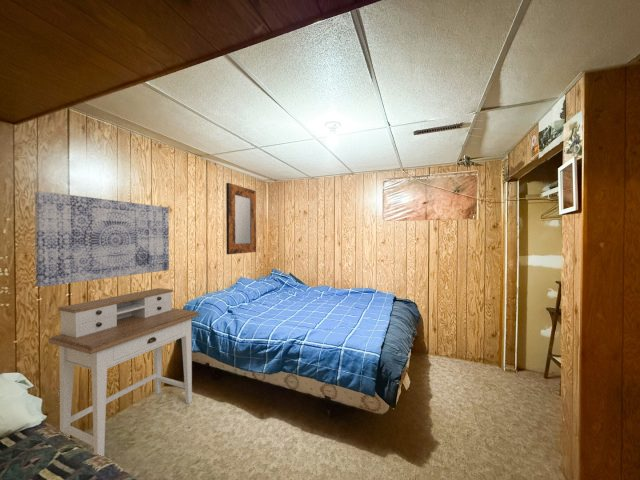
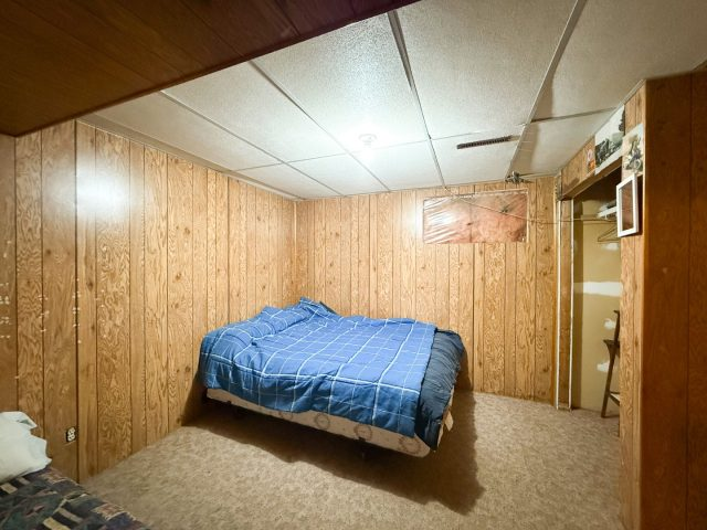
- home mirror (242, 220)
- desk (133, 357)
- wall art (115, 238)
